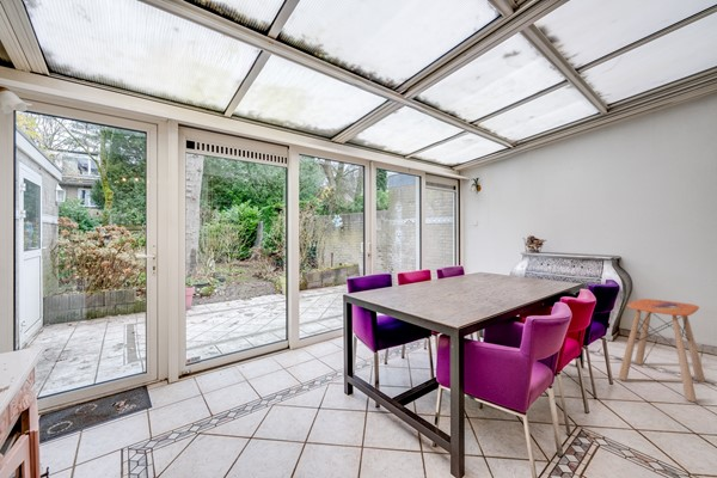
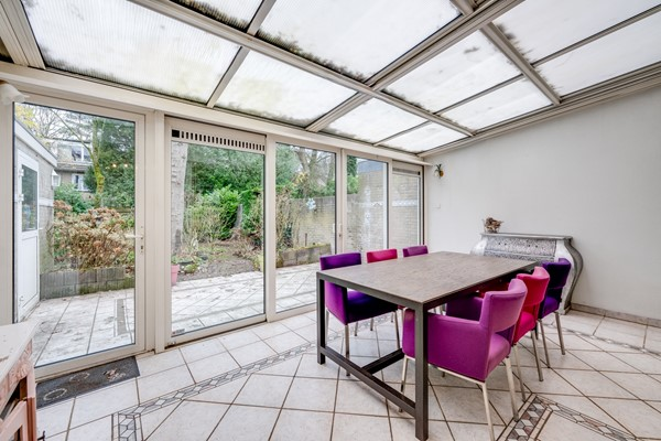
- side table (662, 337)
